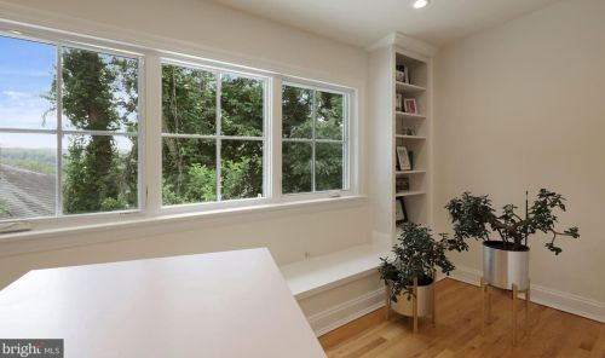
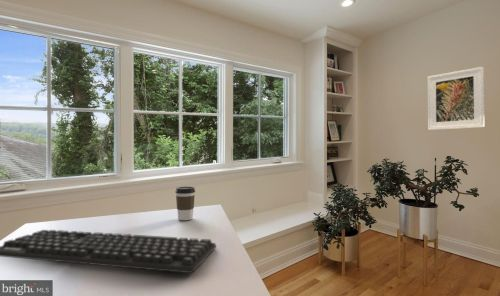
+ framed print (454, 100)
+ coffee cup (185, 203)
+ keyboard (105, 247)
